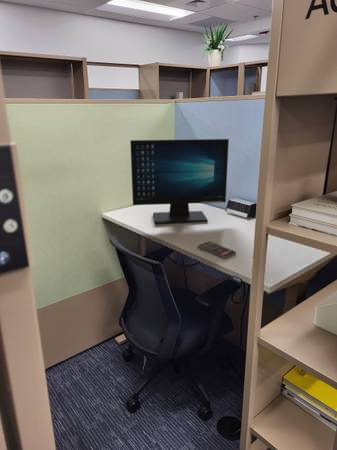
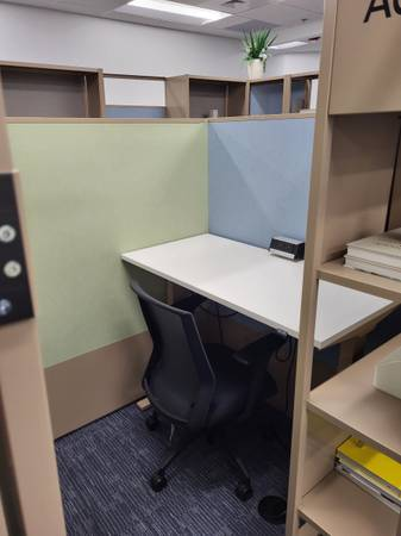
- computer monitor (179, 180)
- smartphone (216, 249)
